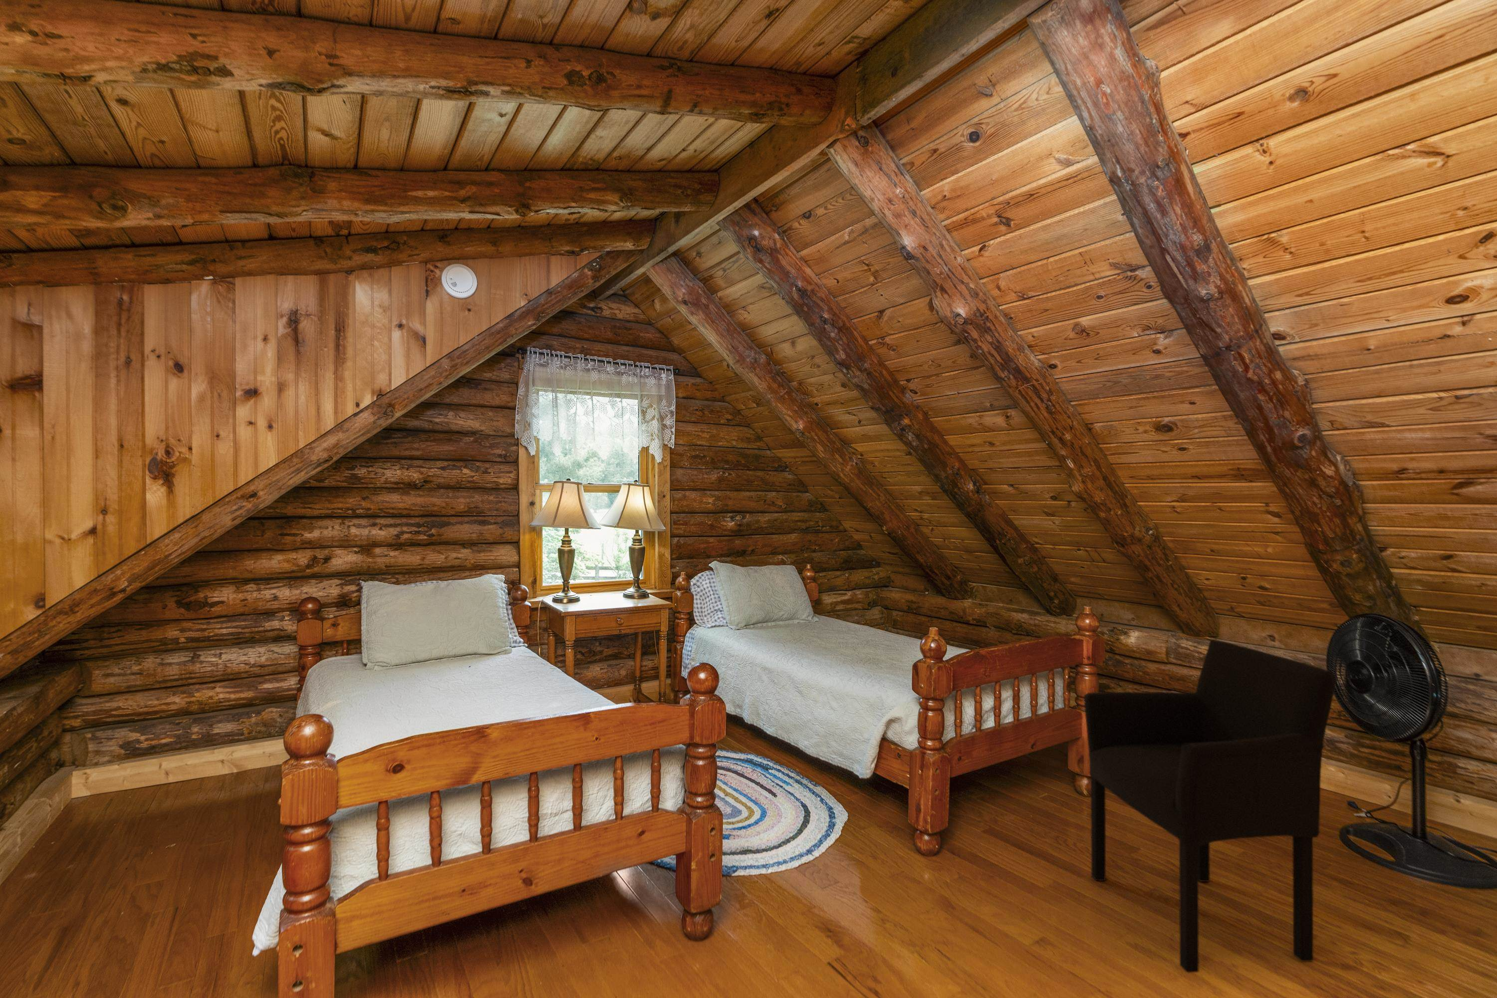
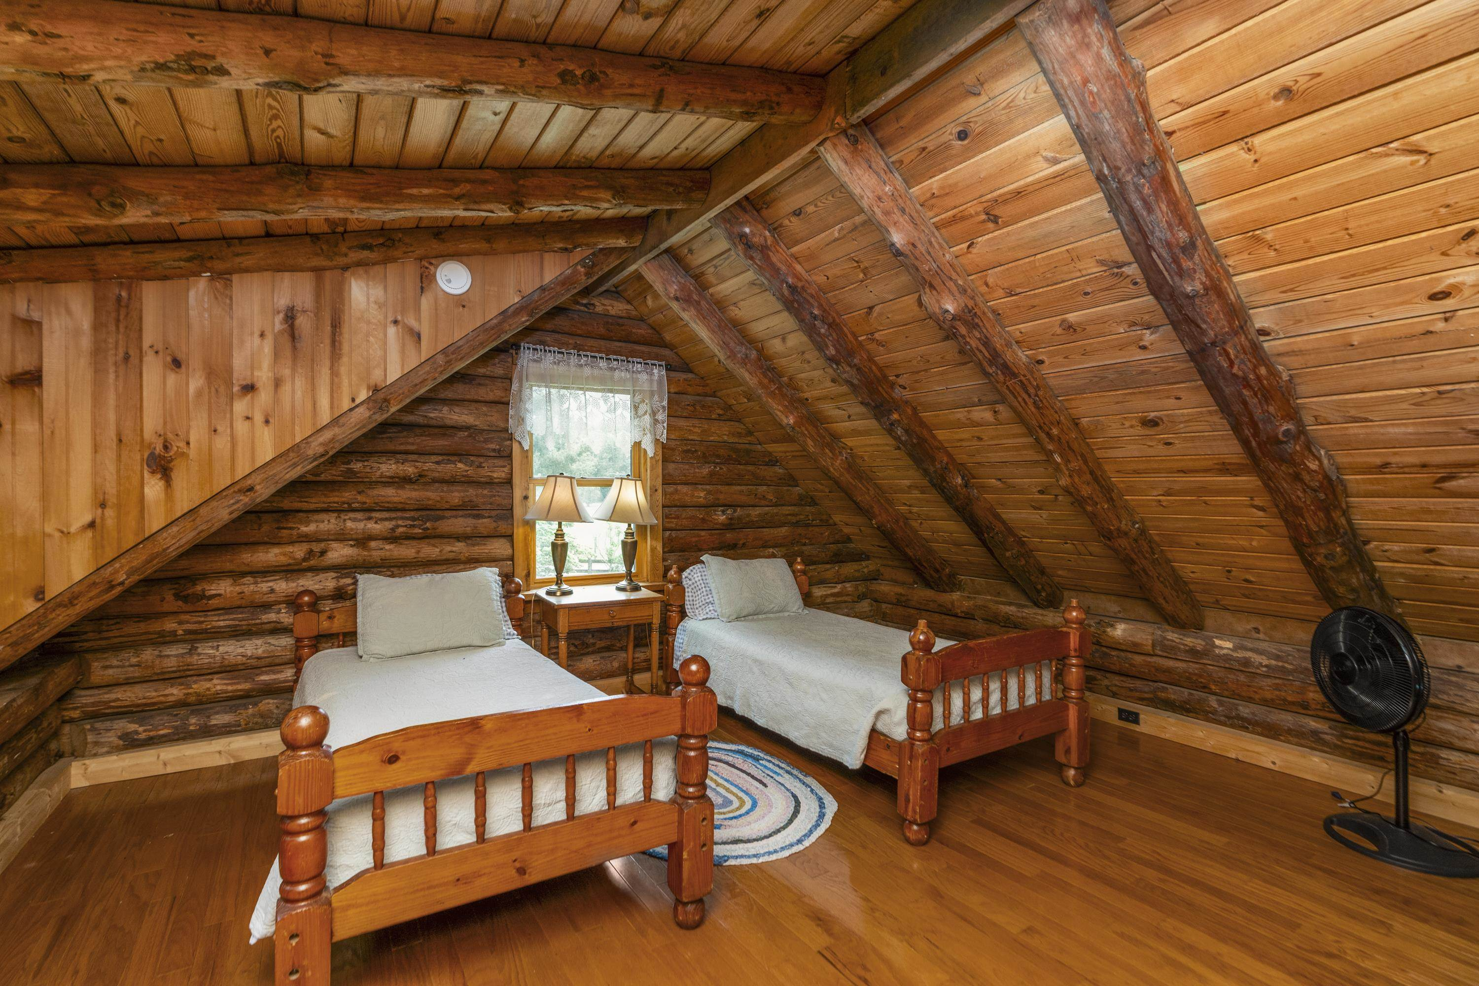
- armchair (1201, 785)
